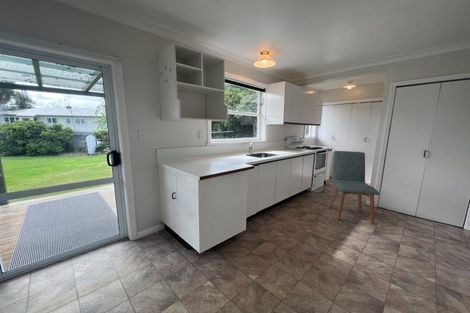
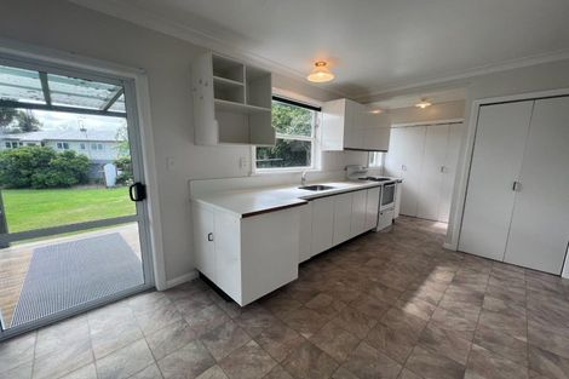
- chair (351, 184)
